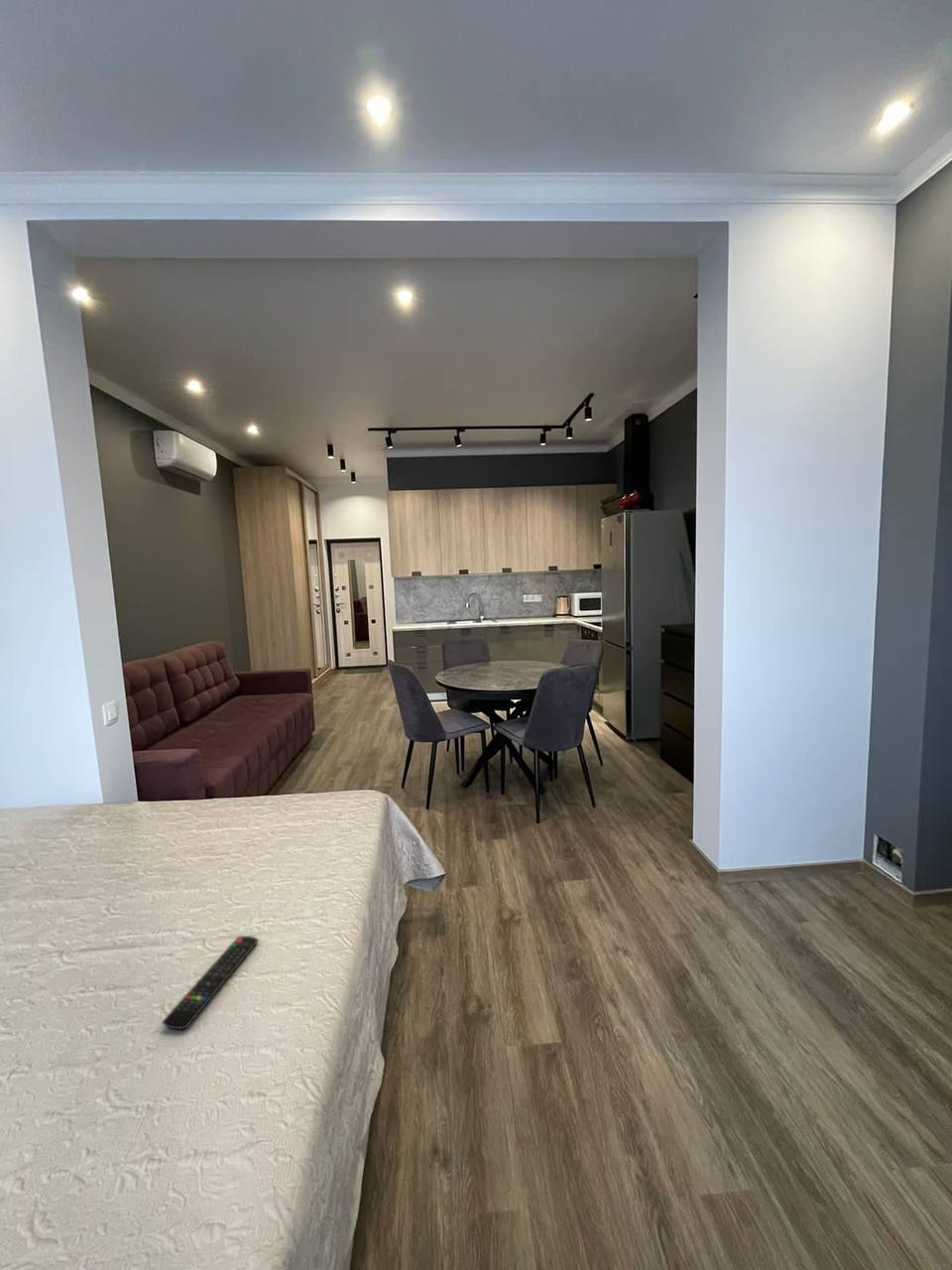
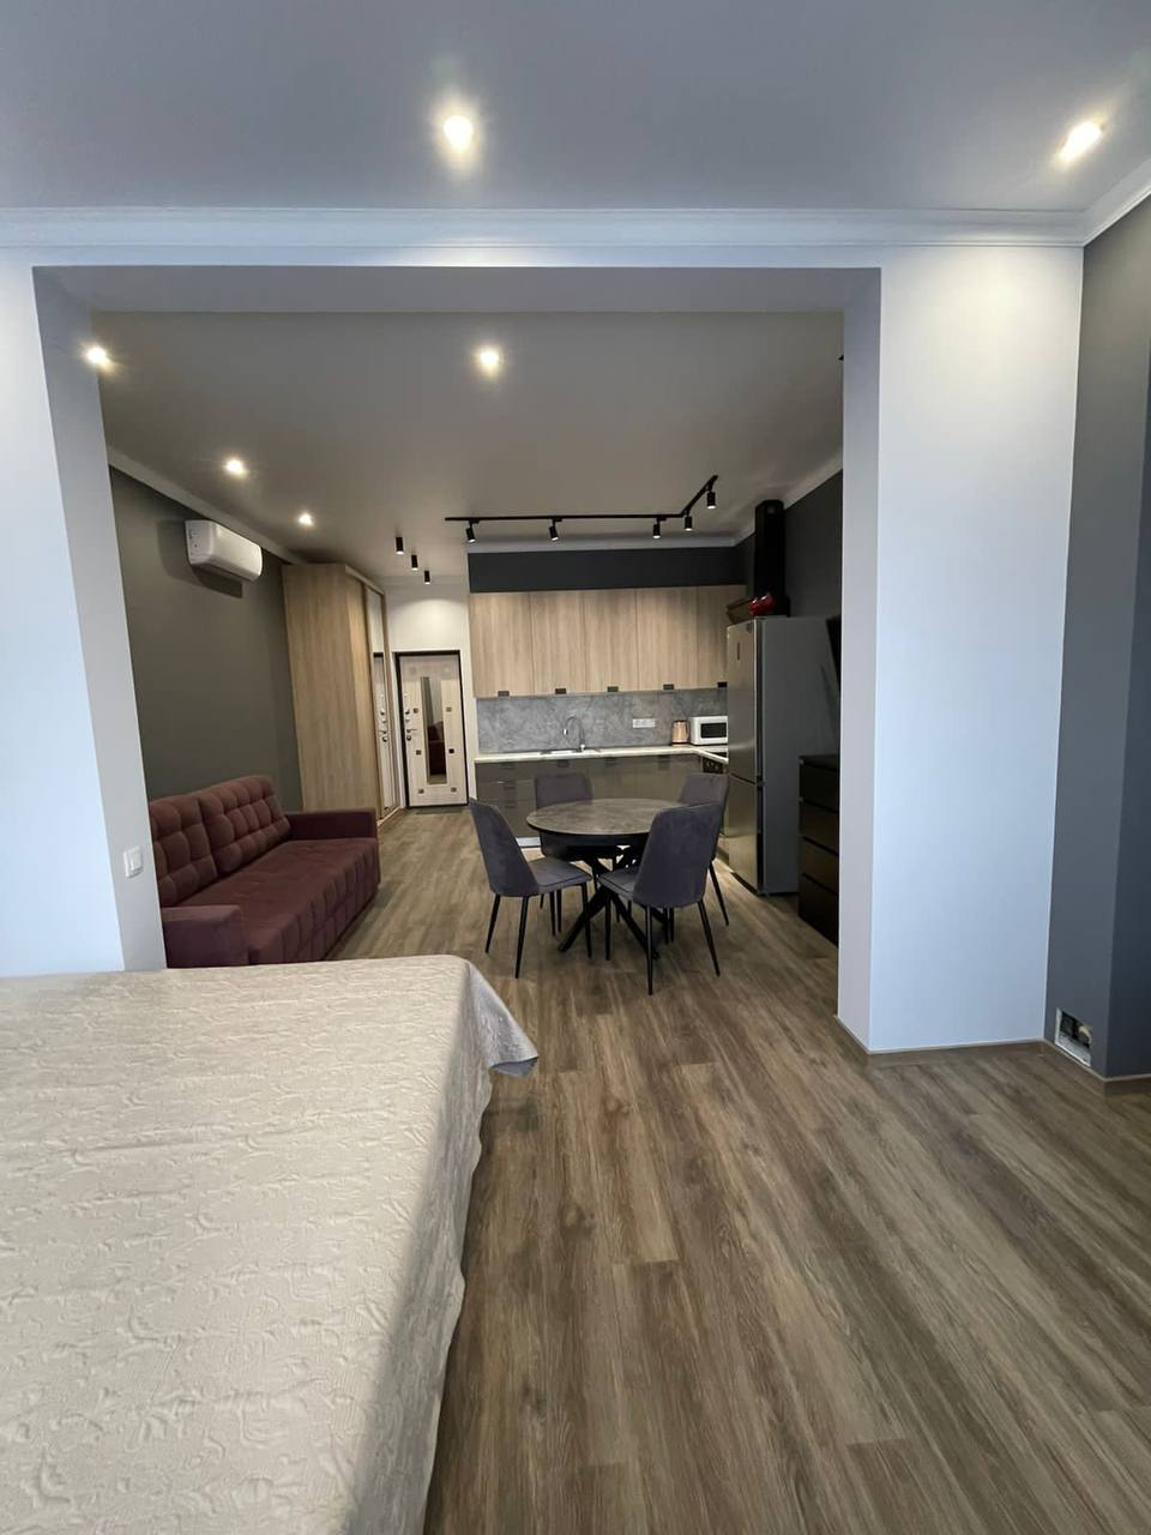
- remote control (216, 977)
